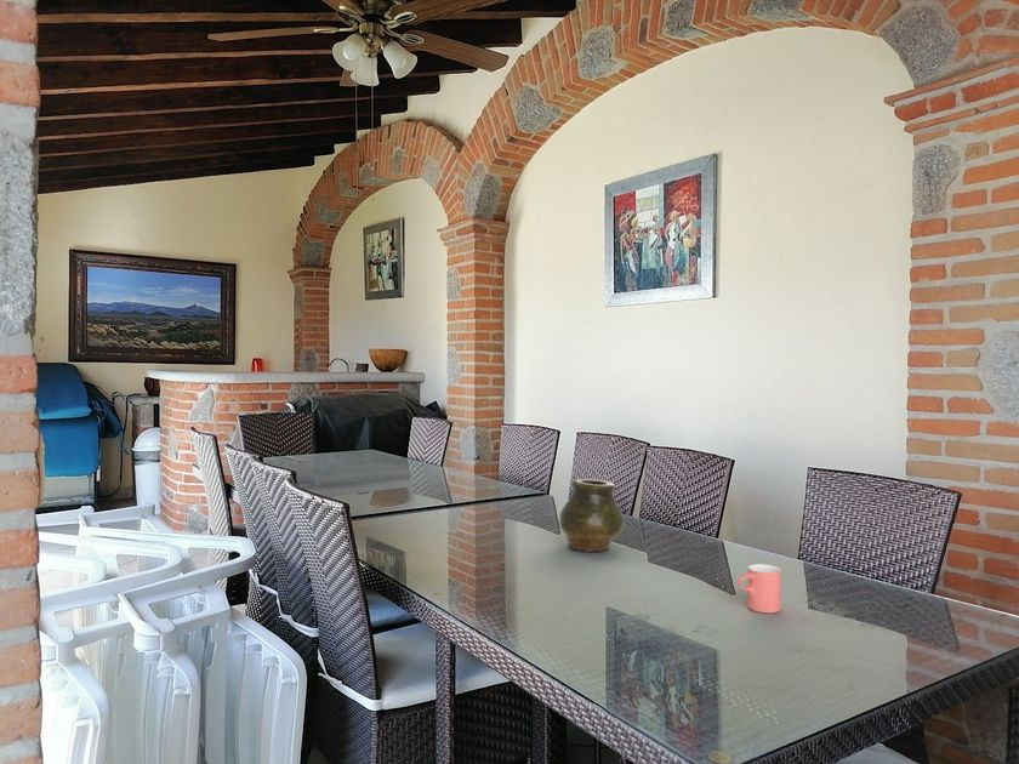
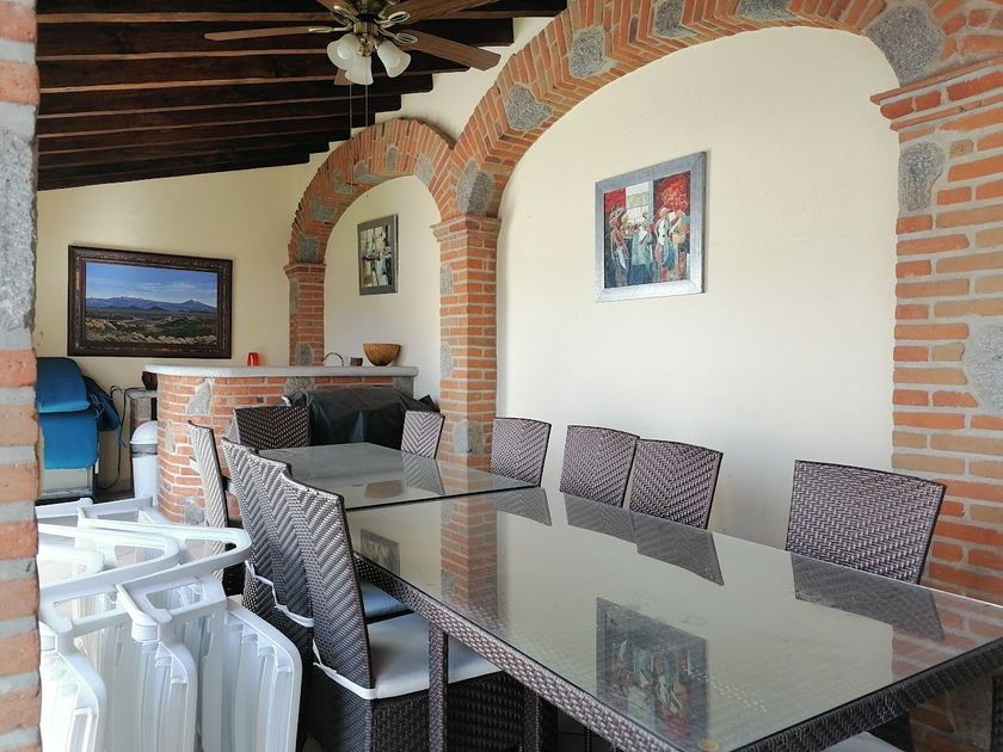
- vase (591, 513)
- cup (757, 588)
